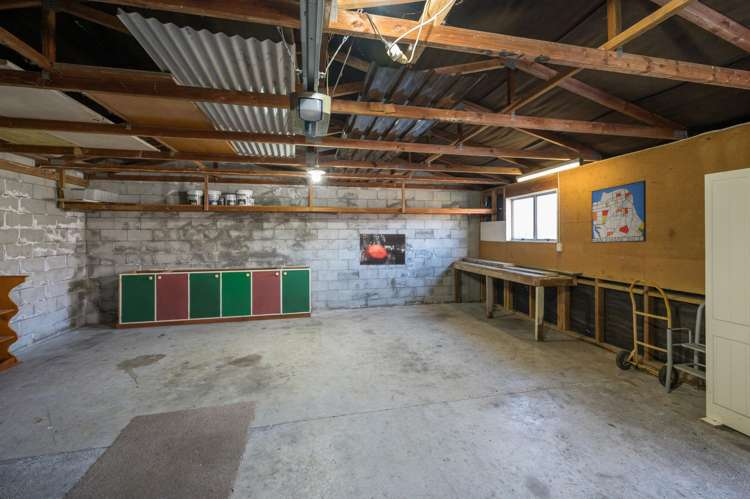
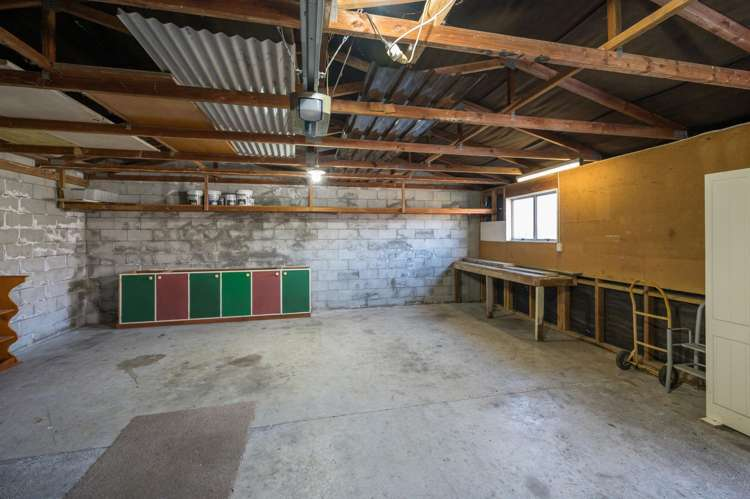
- wall art (616, 214)
- wall art (382, 249)
